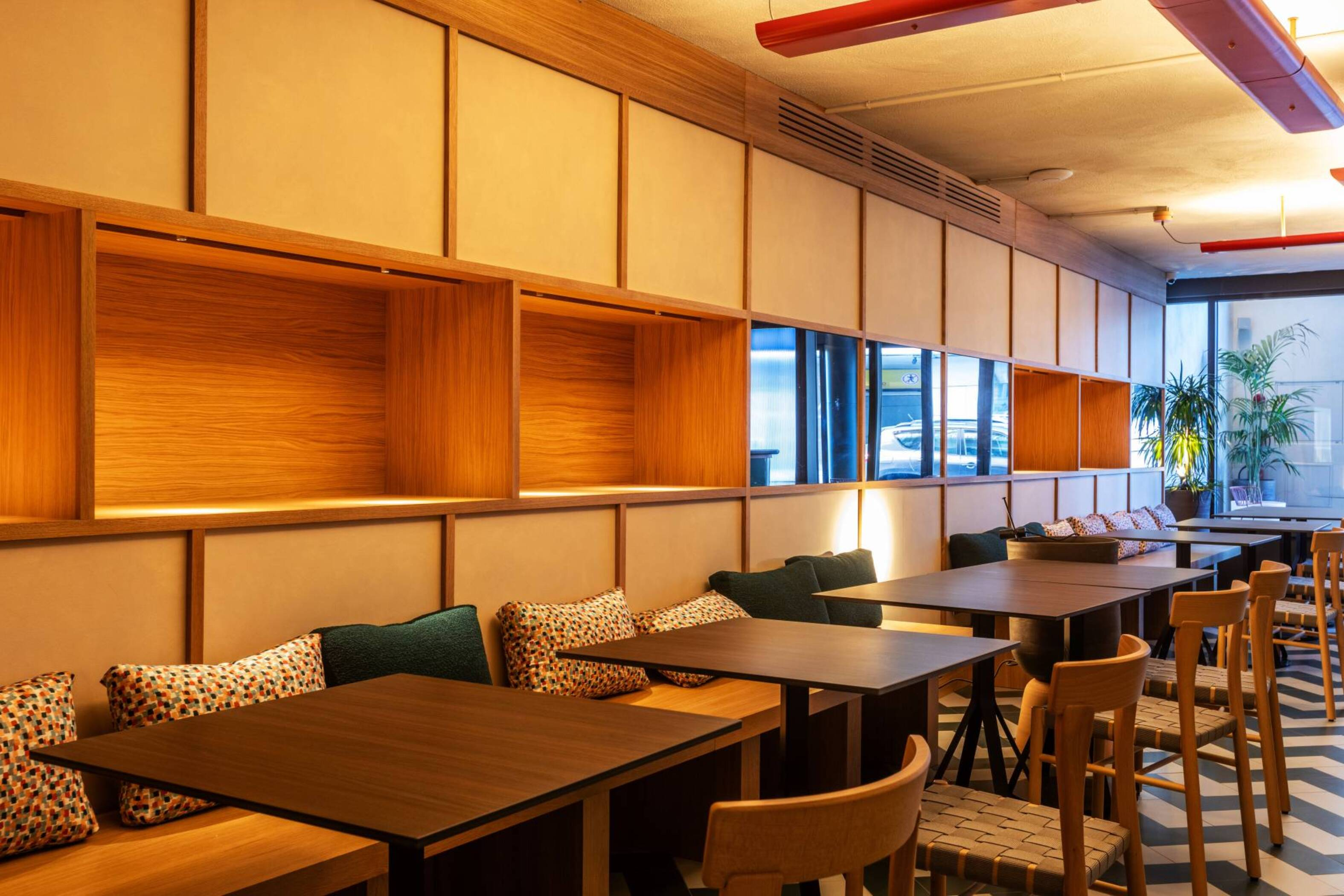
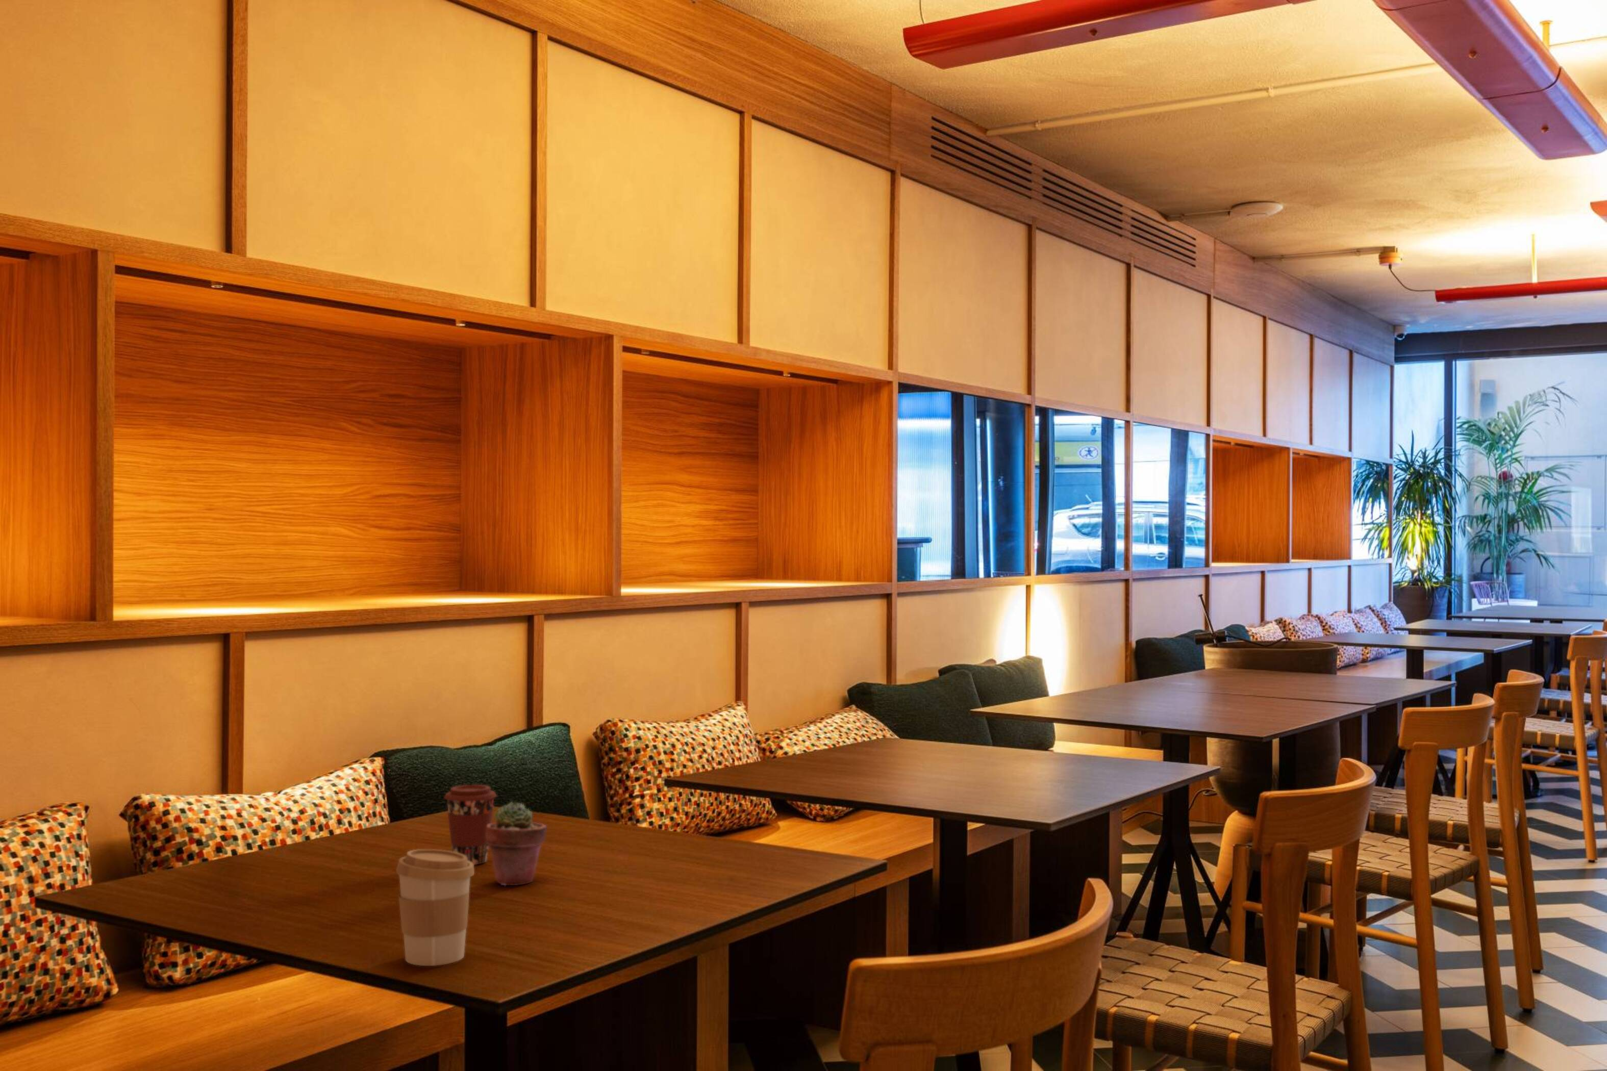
+ potted succulent (515, 842)
+ coffee cup (435, 904)
+ coffee cup (470, 825)
